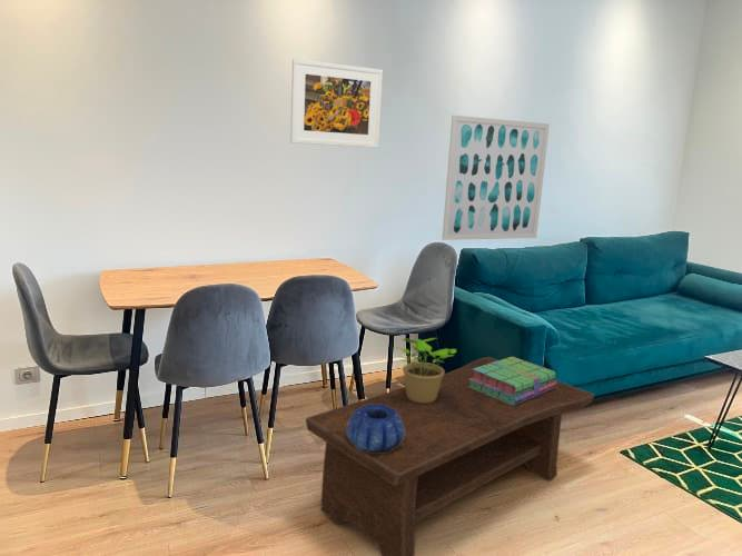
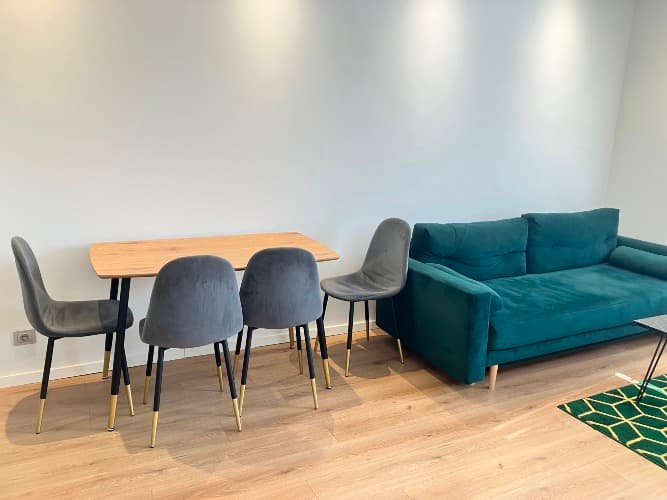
- decorative bowl (376, 426)
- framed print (337, 105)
- potted plant (421, 363)
- stack of books (513, 378)
- coffee table (453, 449)
- wall art (496, 180)
